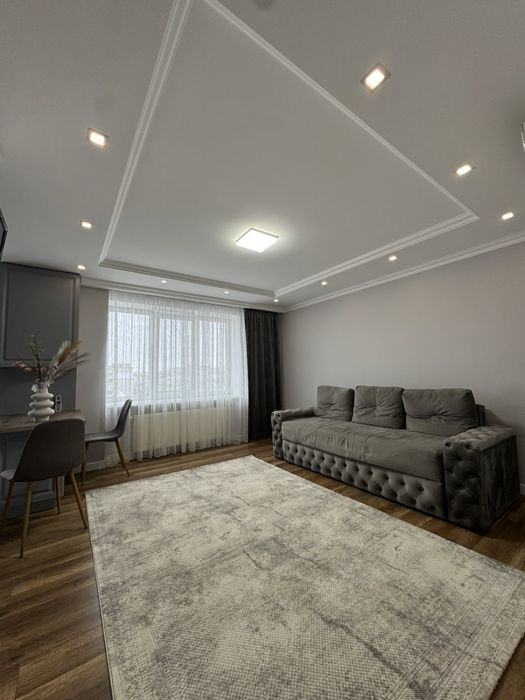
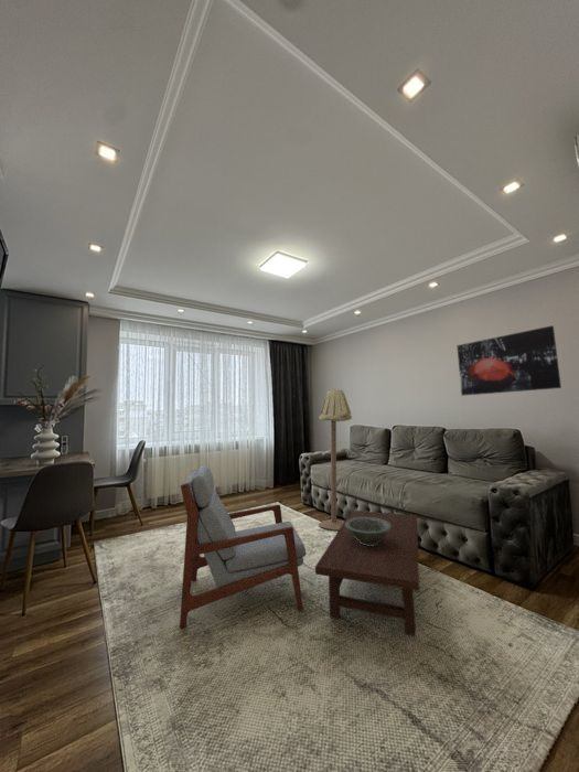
+ wall art (503, 364)
+ coffee table (376, 562)
+ armchair (244, 529)
+ floor lamp (335, 457)
+ decorative bowl (367, 533)
